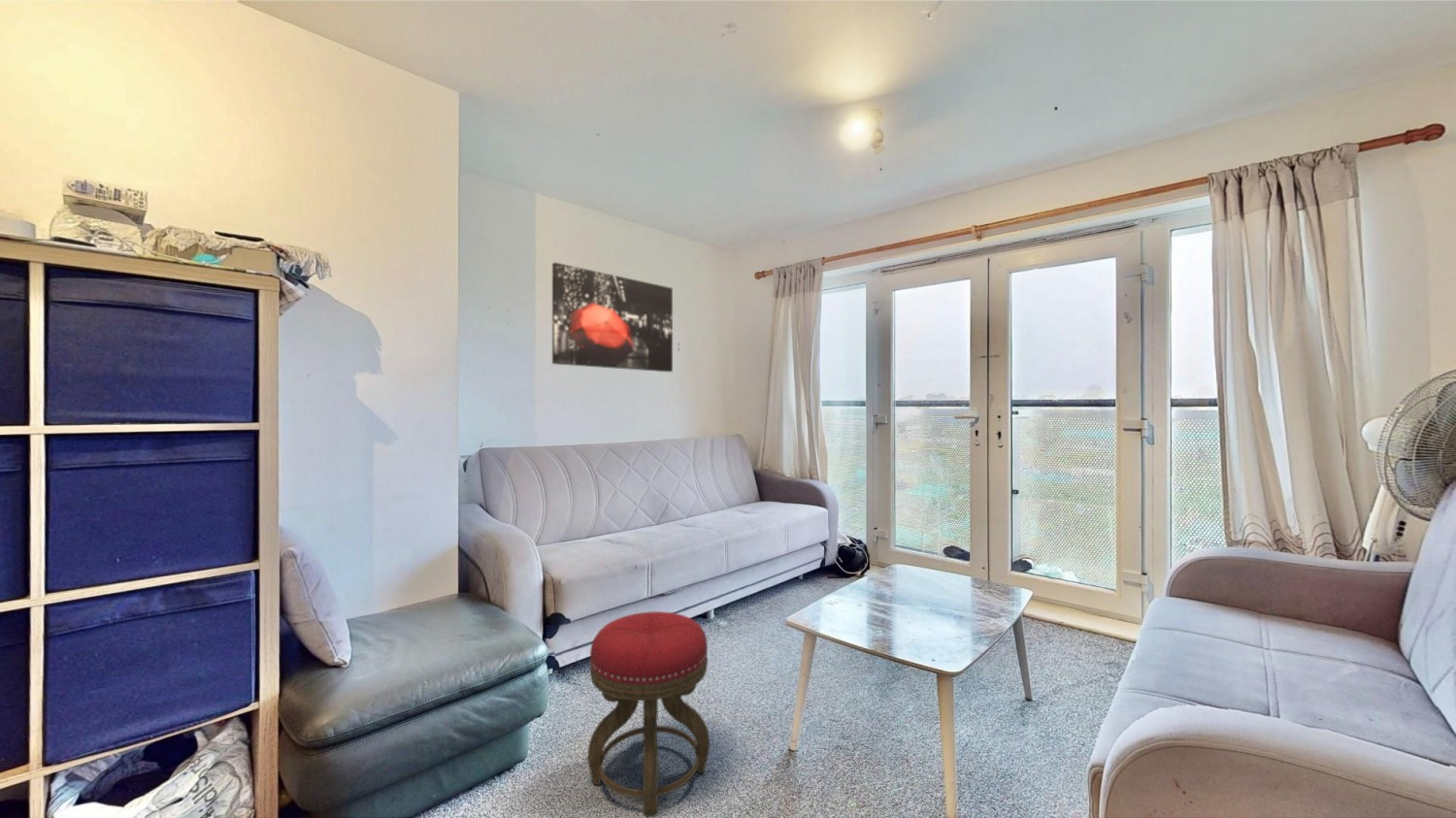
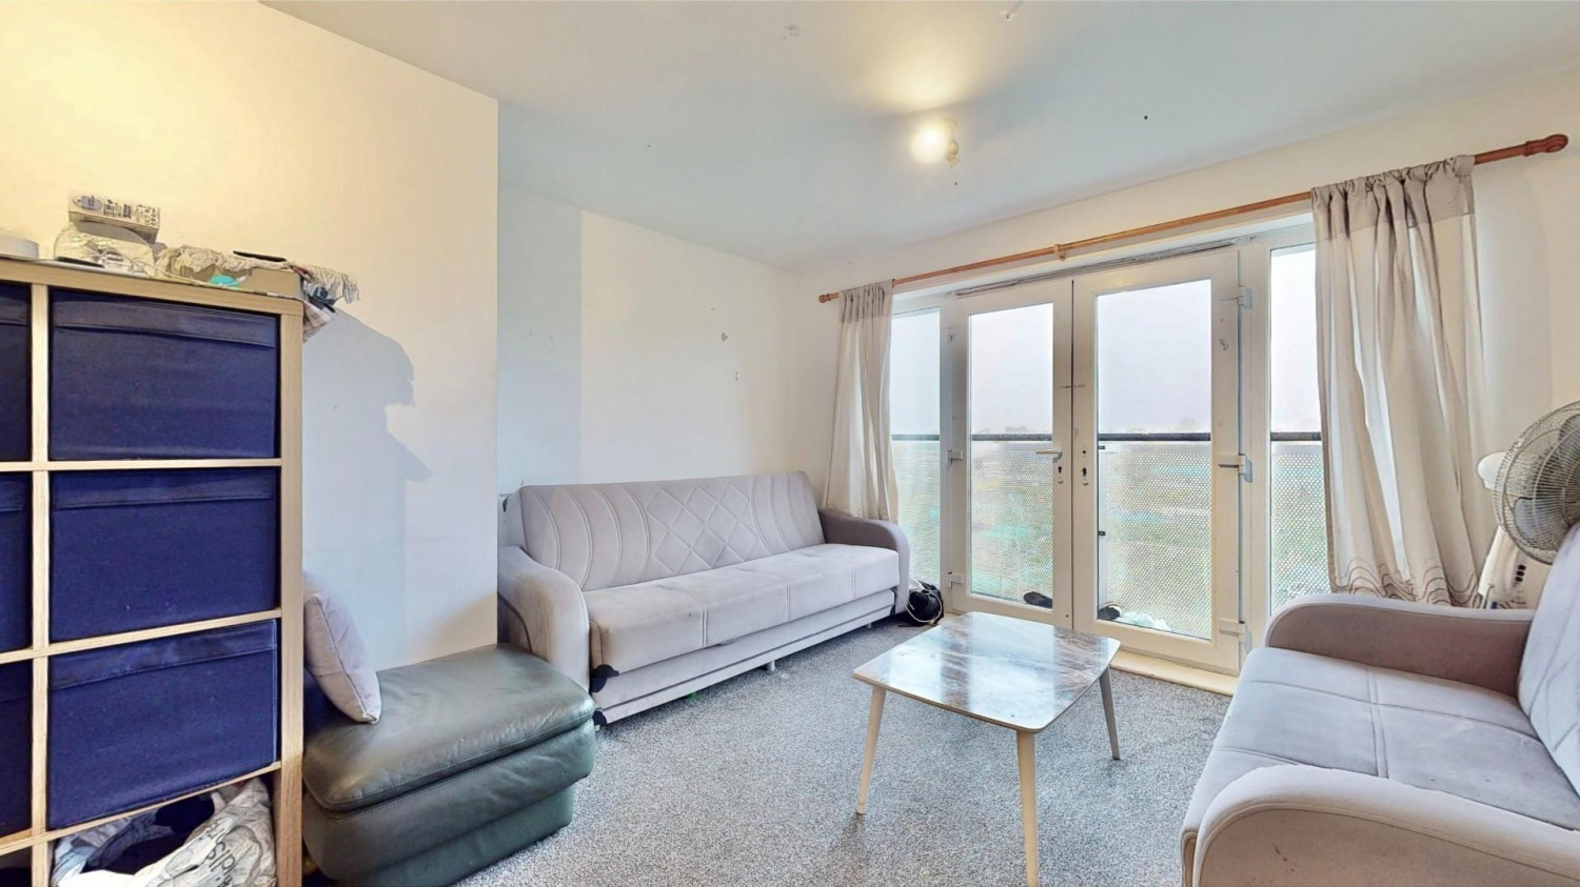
- stool (649, 701)
- wall art (617, 322)
